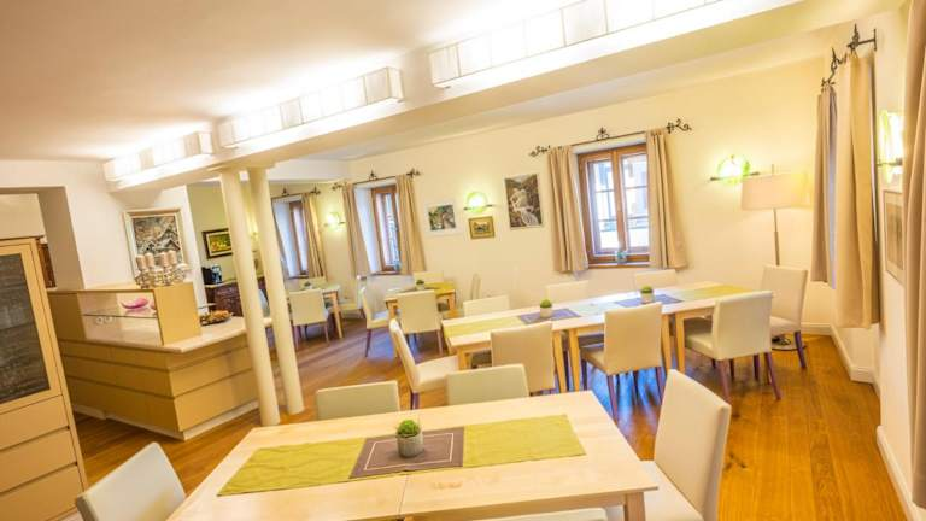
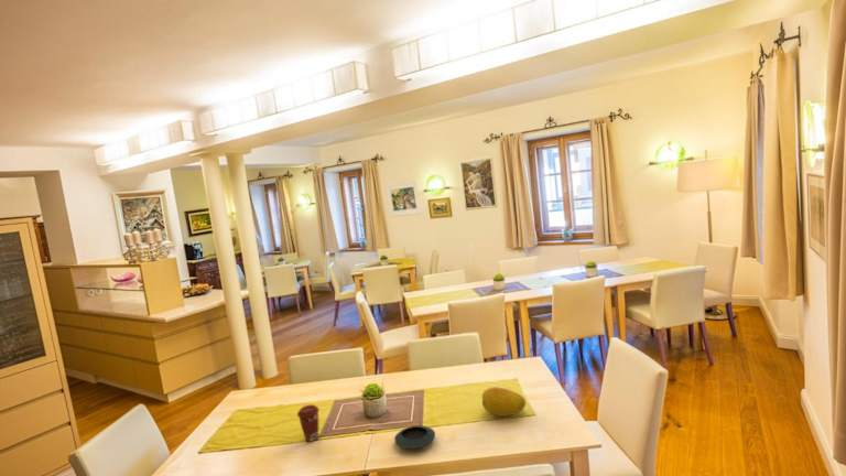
+ coffee cup (310, 423)
+ saucer (414, 435)
+ fruit (503, 400)
